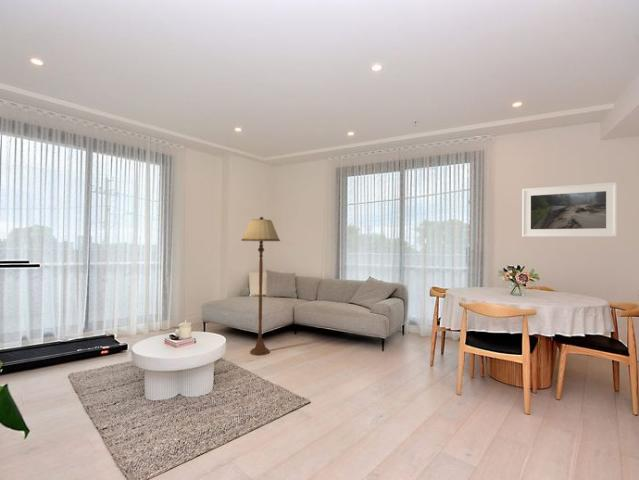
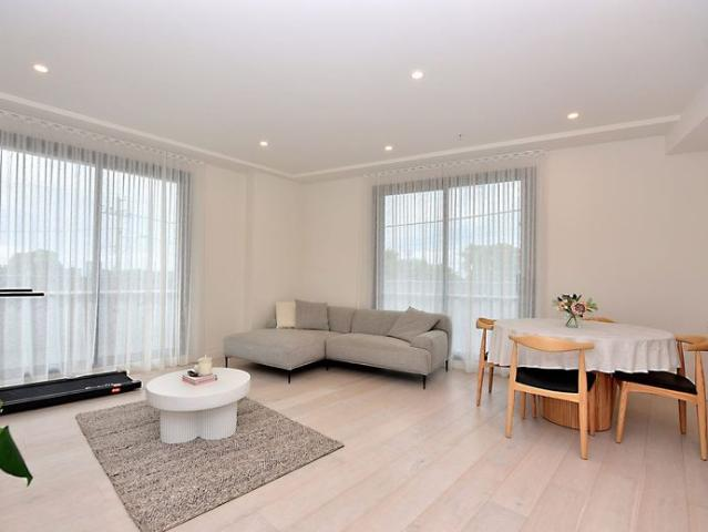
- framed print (566, 211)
- floor lamp (260, 284)
